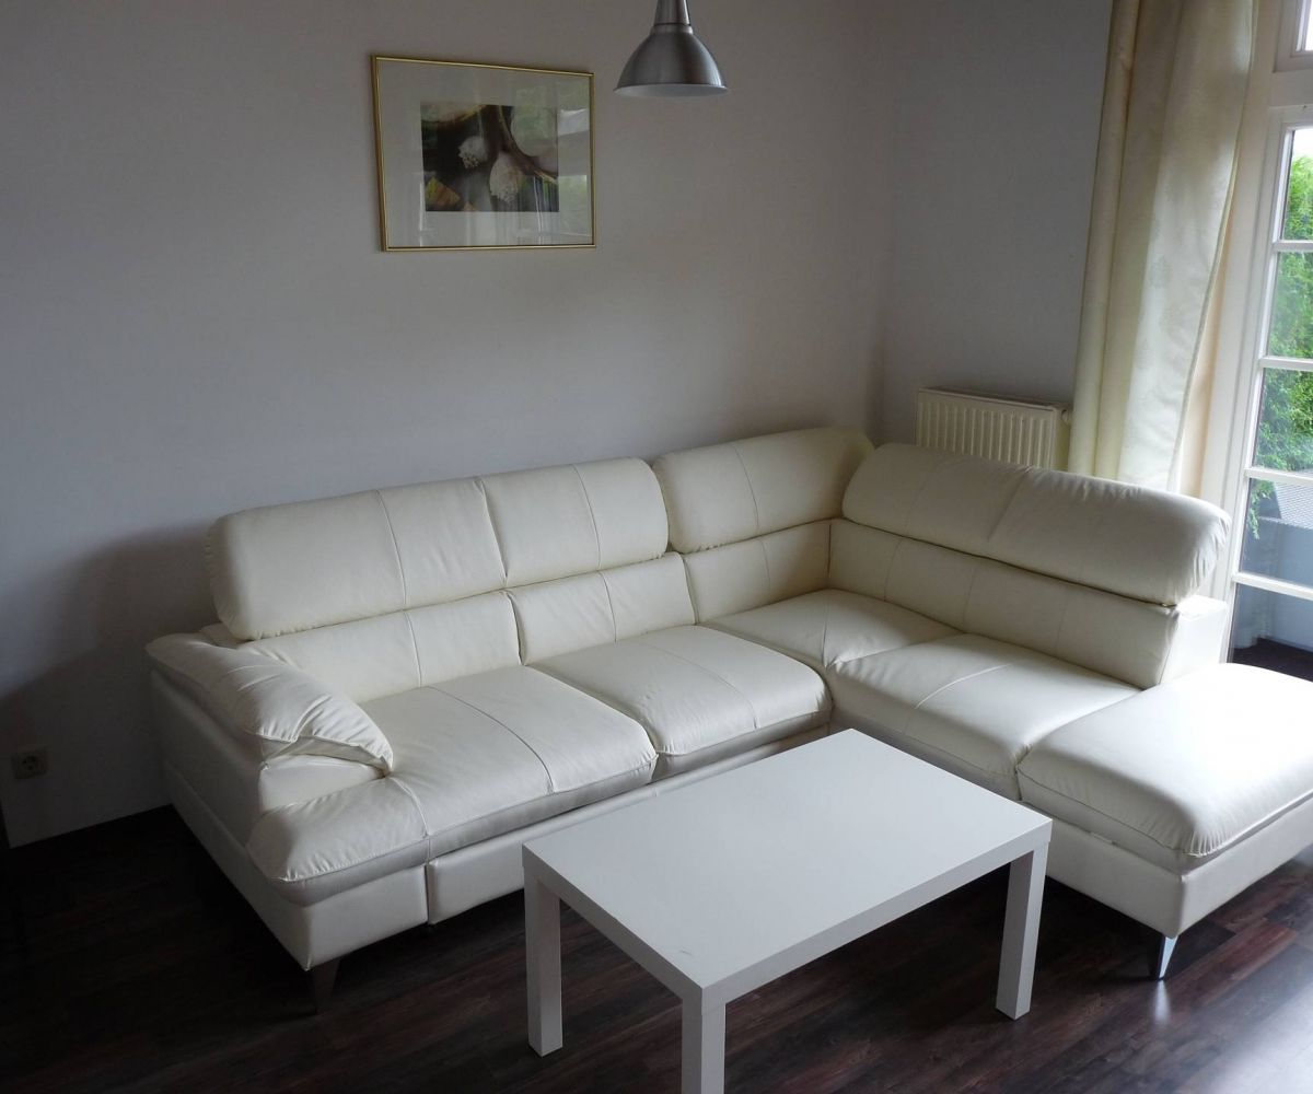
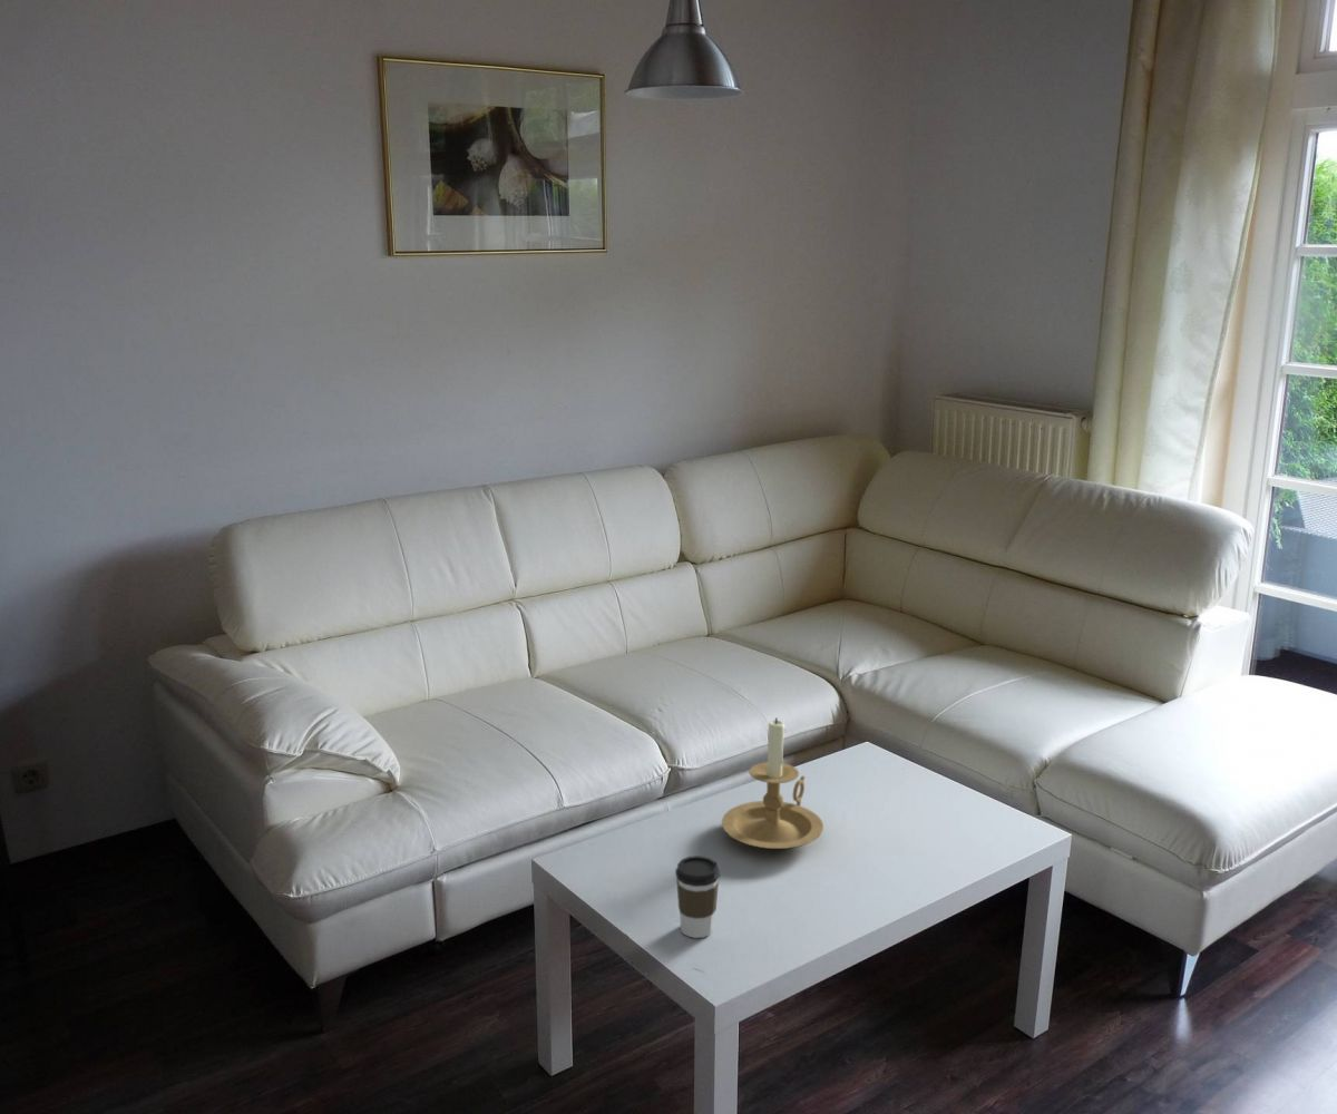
+ coffee cup (696, 897)
+ candle holder (774, 776)
